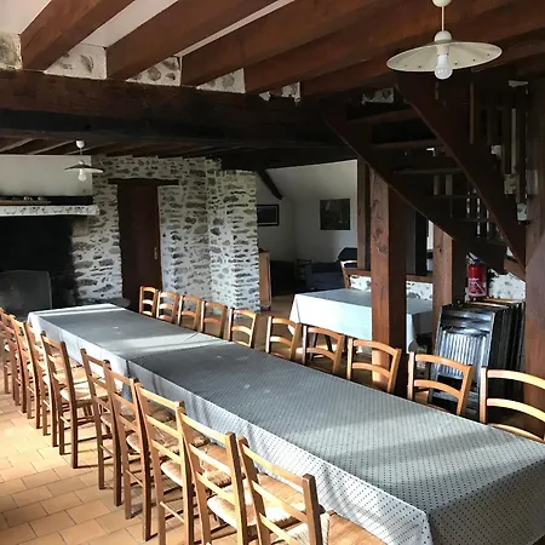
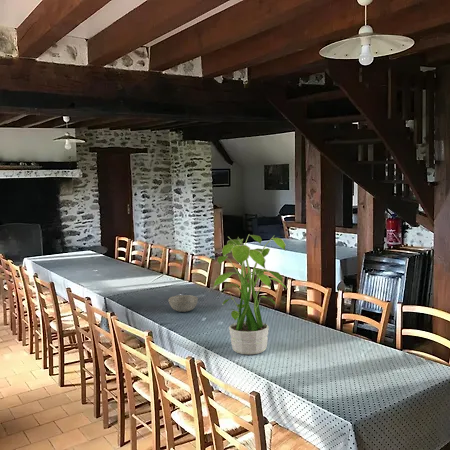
+ bowl (183, 304)
+ potted plant (250, 294)
